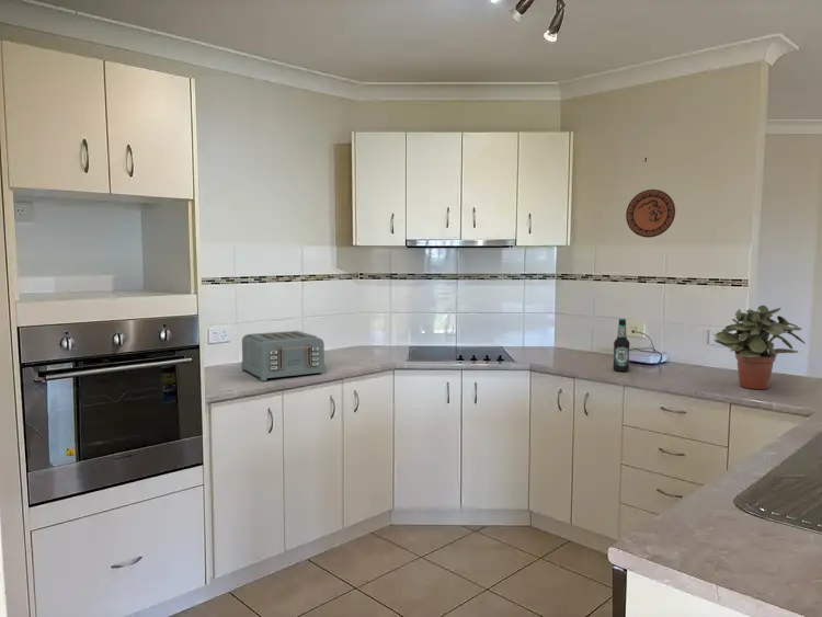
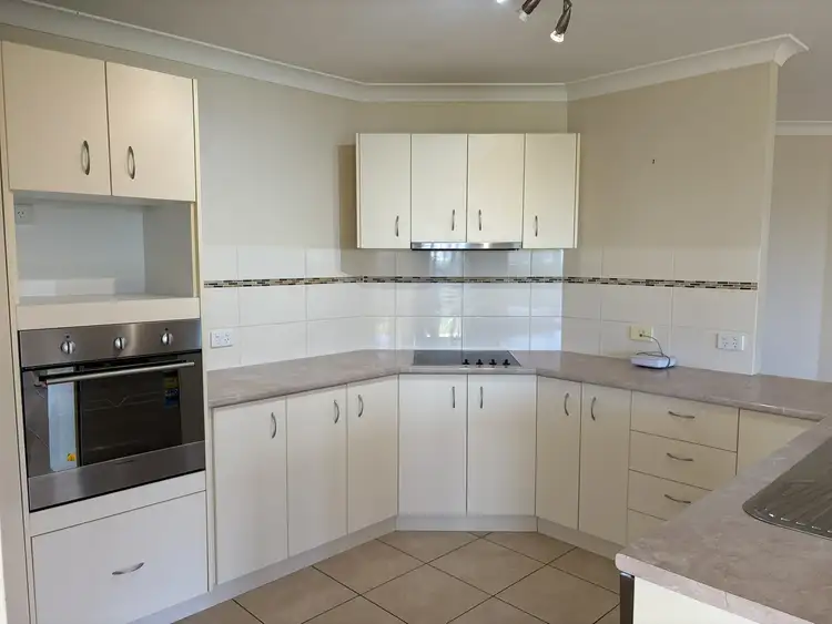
- toaster (284, 354)
- potted plant (756, 345)
- decorative plate (650, 213)
- bottle (621, 344)
